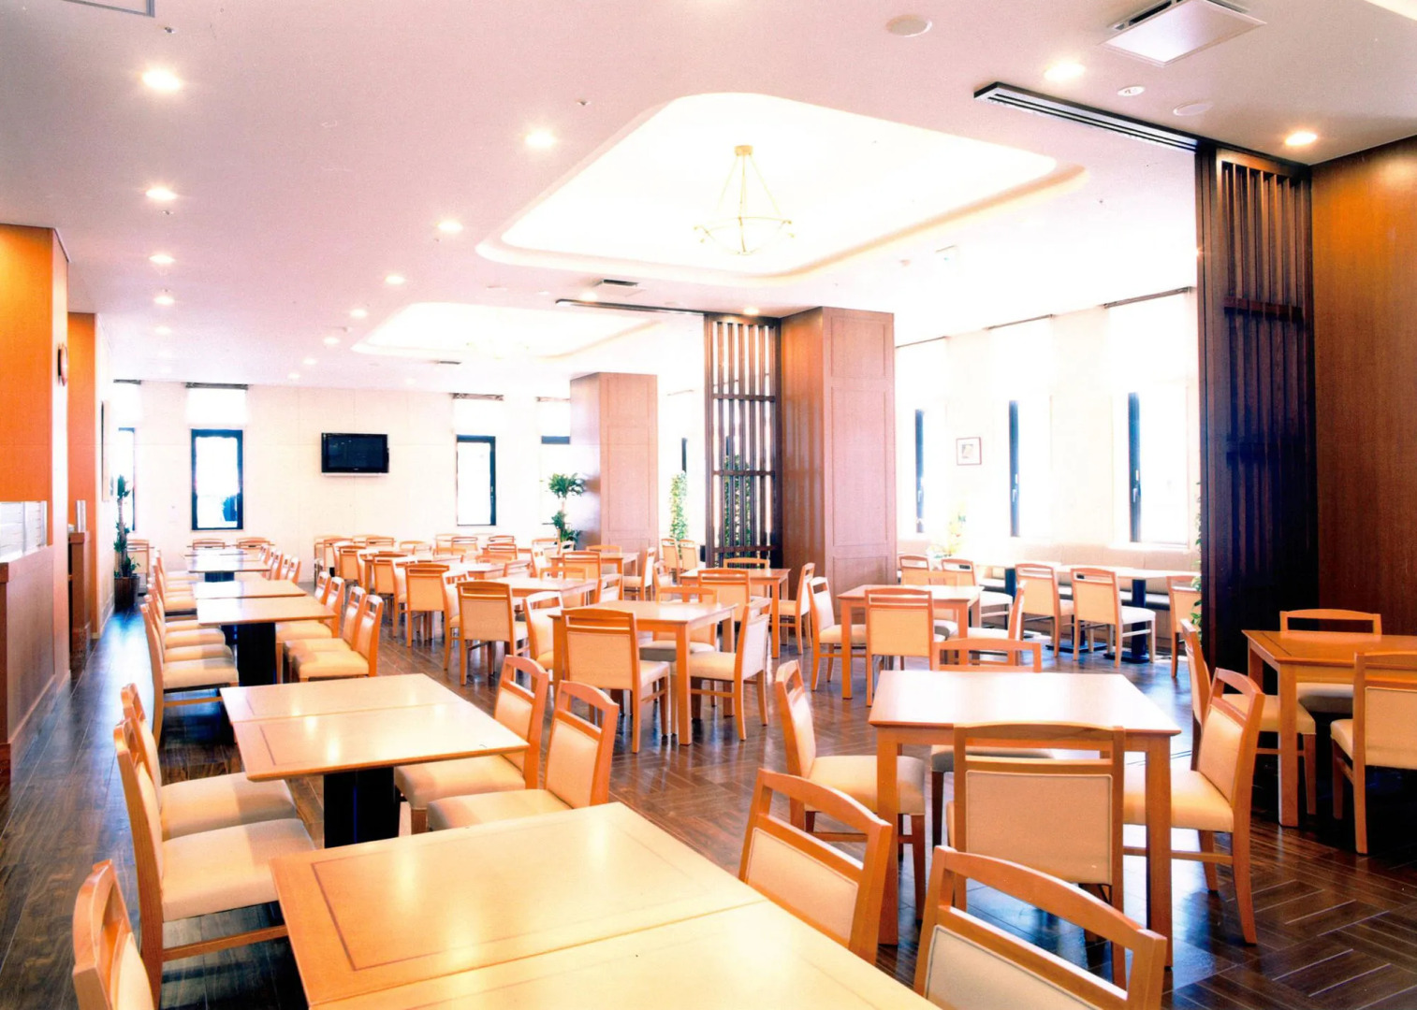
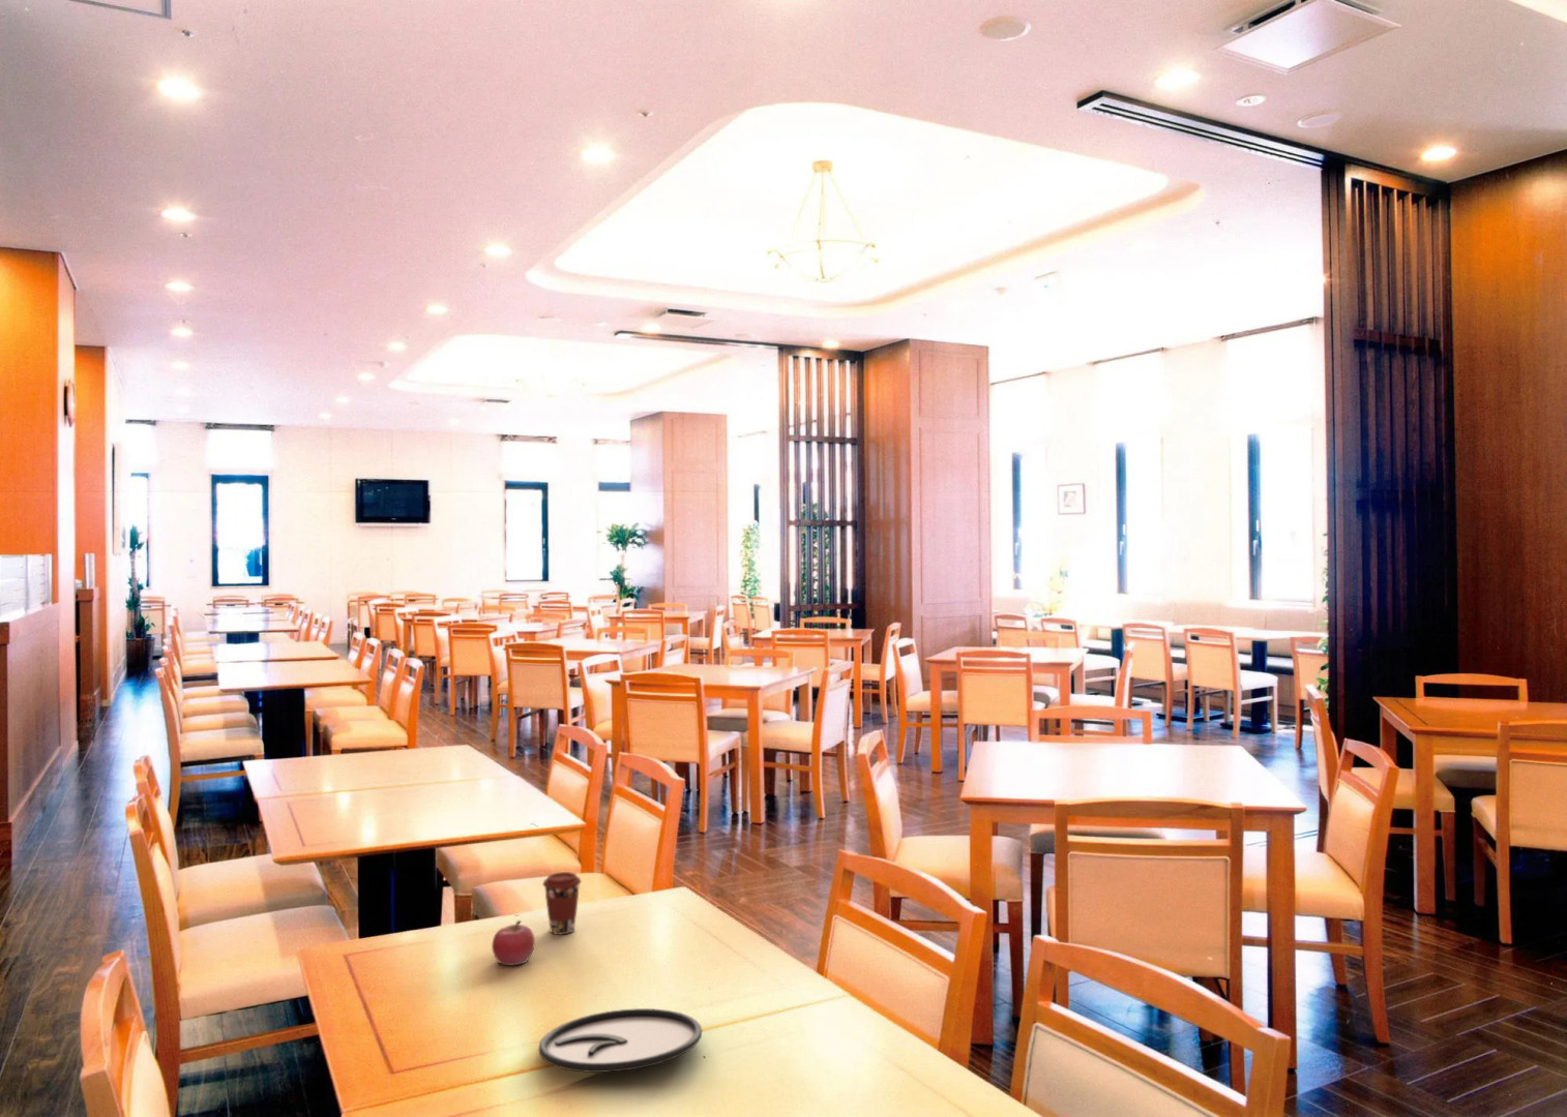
+ plate (621, 1037)
+ coffee cup (562, 903)
+ fruit (514, 941)
